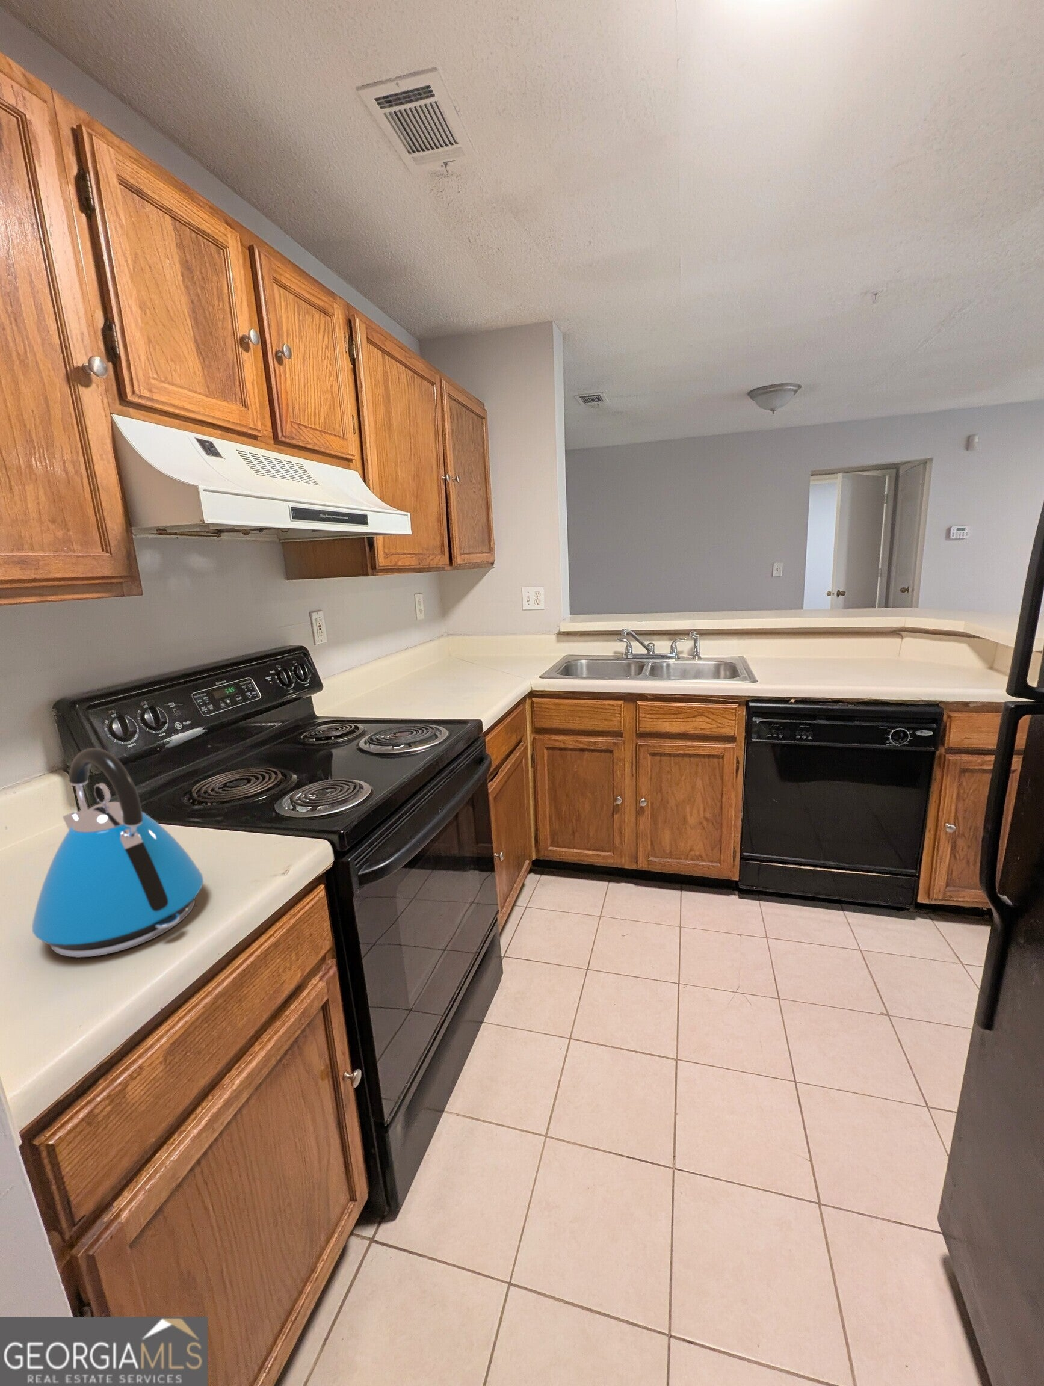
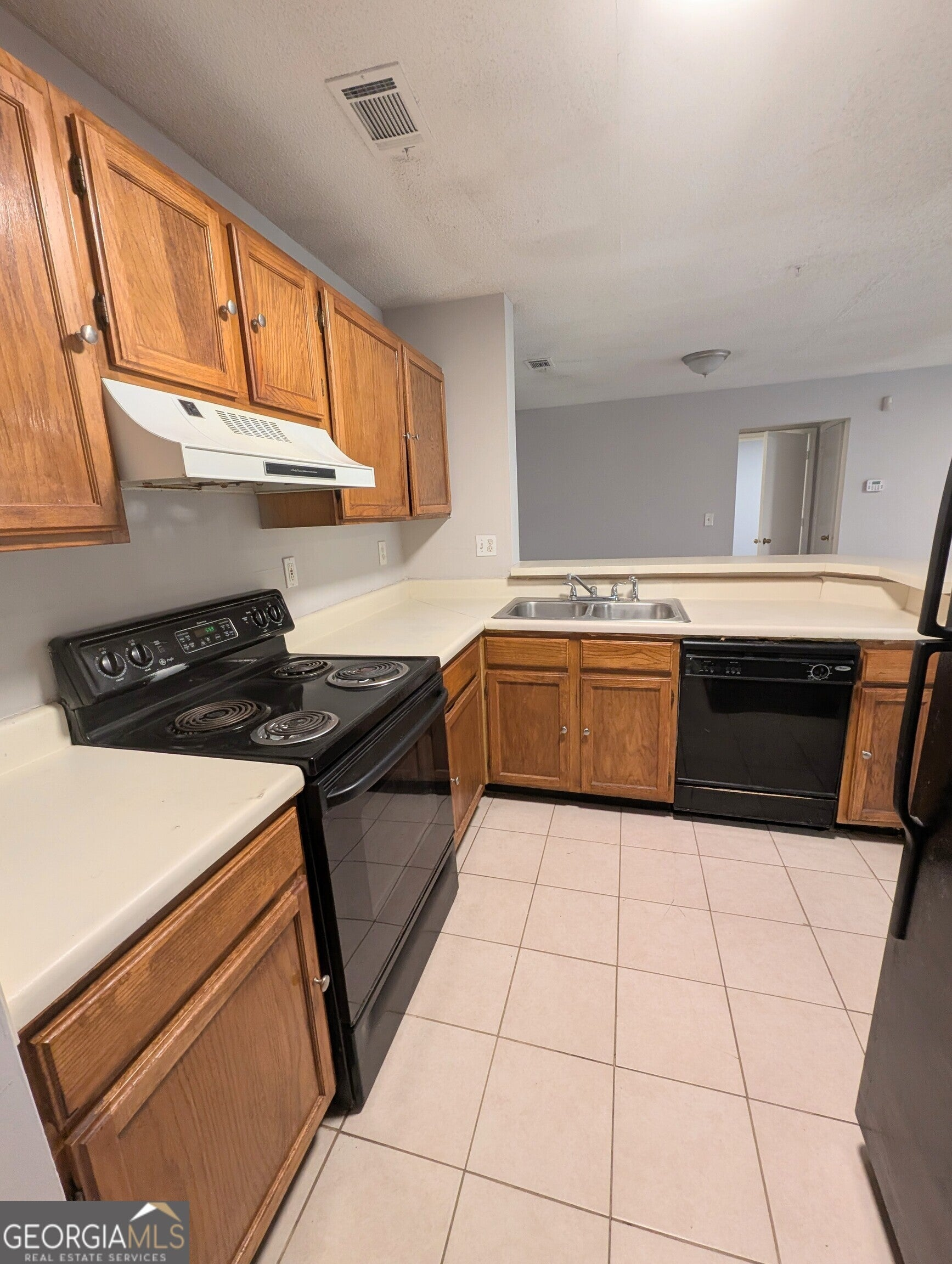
- kettle (113, 837)
